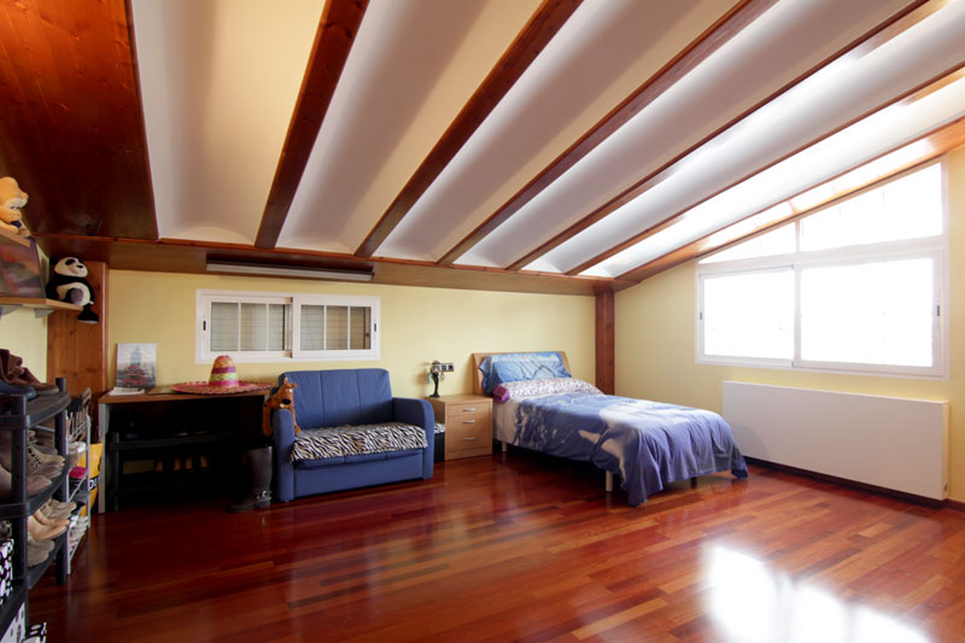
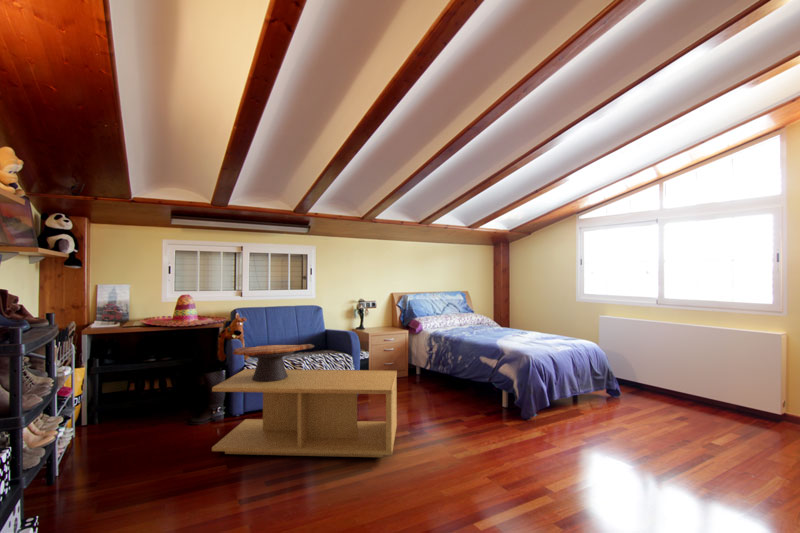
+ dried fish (274, 362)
+ coffee table (311, 411)
